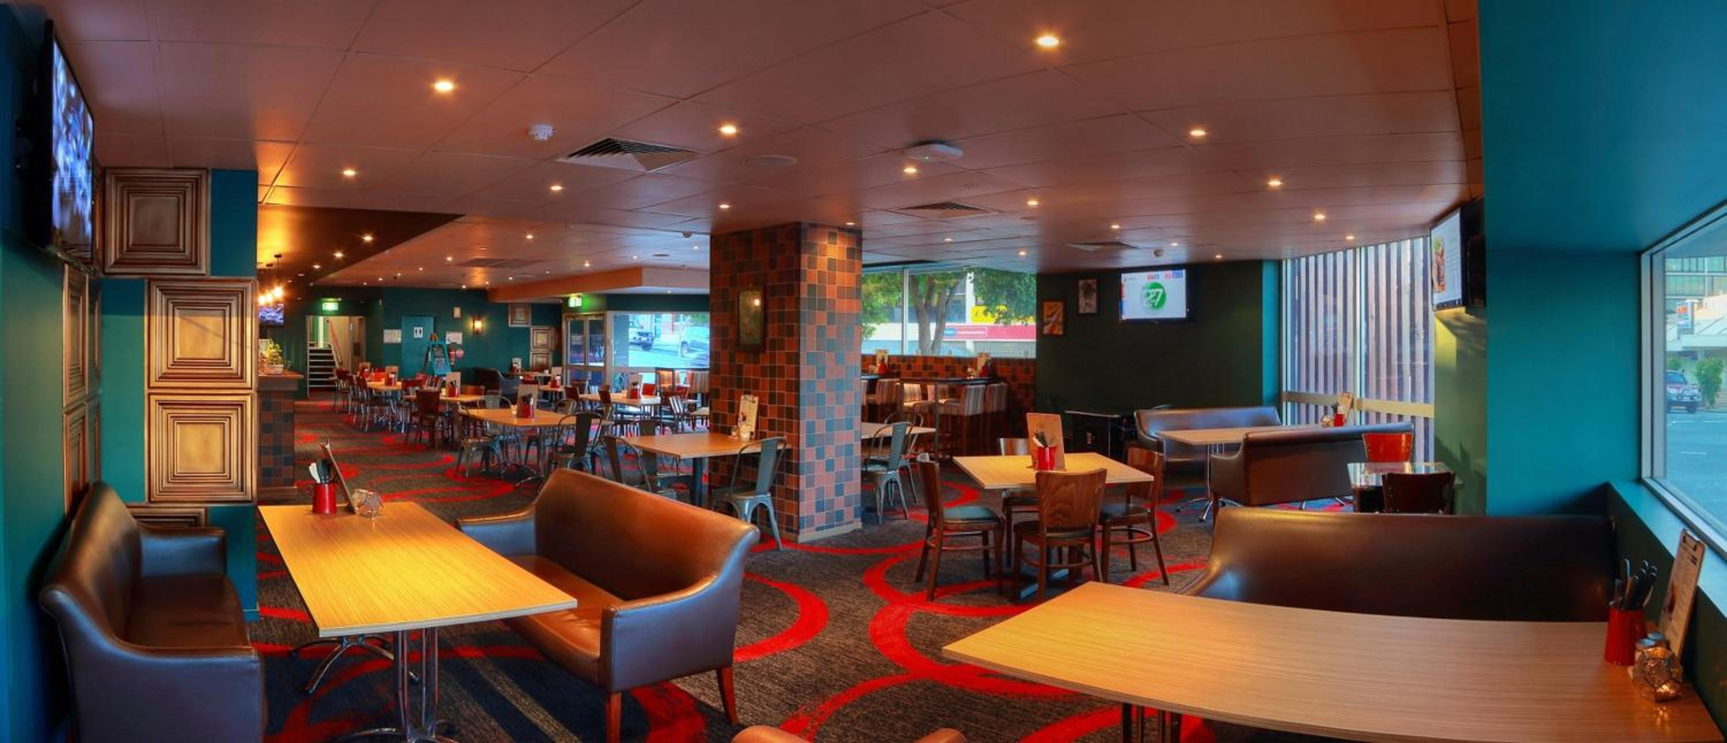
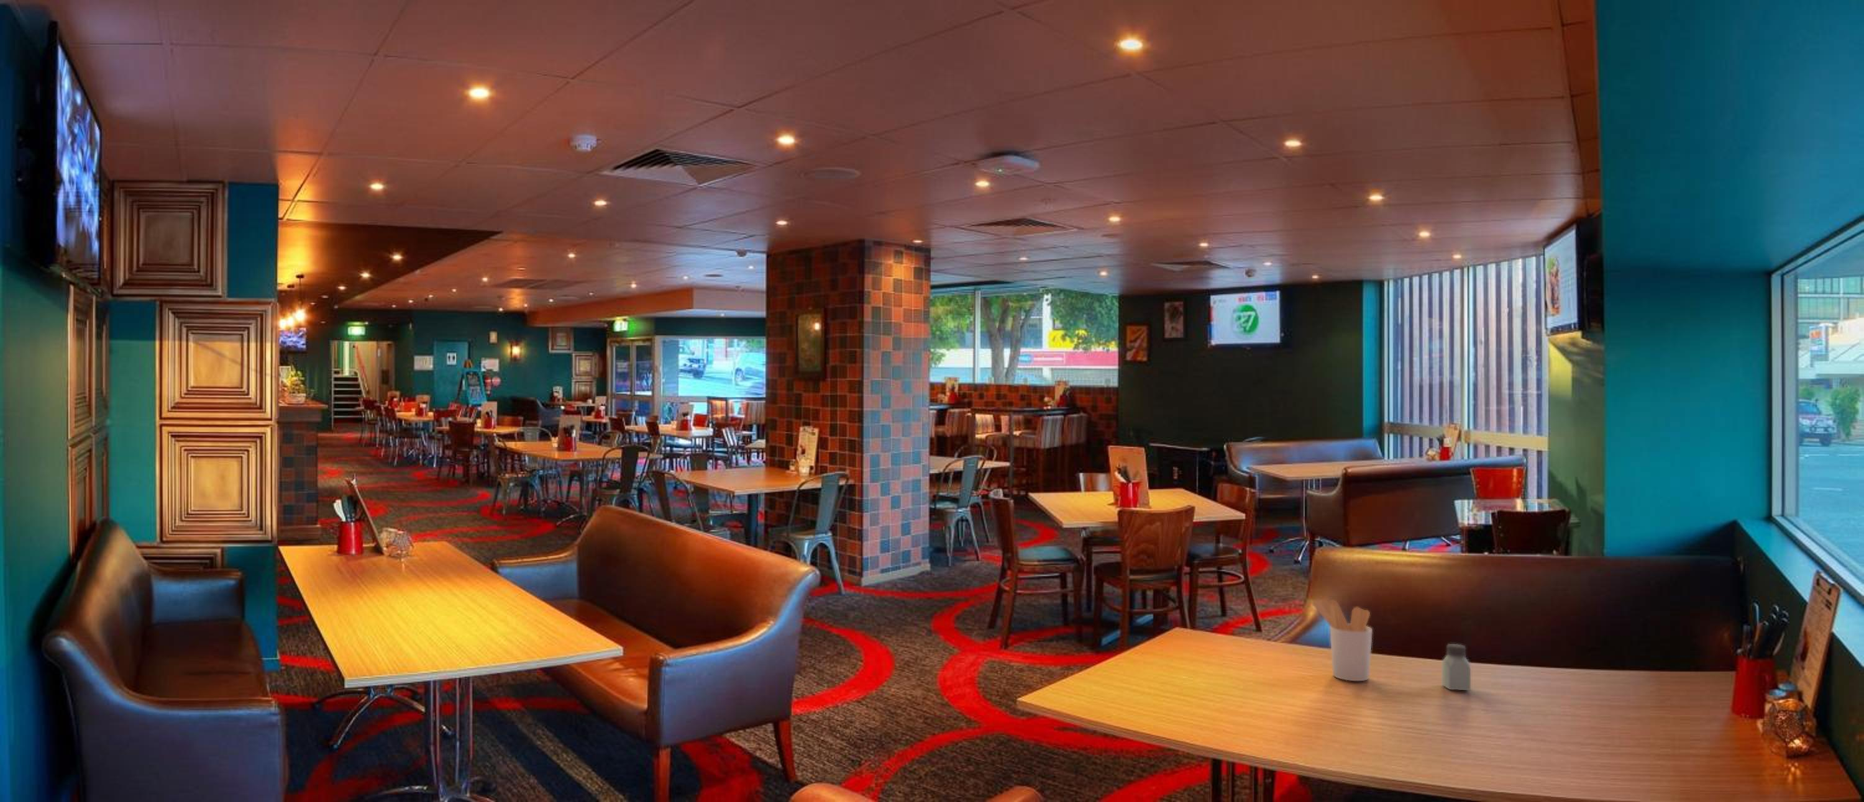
+ utensil holder (1342, 638)
+ saltshaker (1456, 667)
